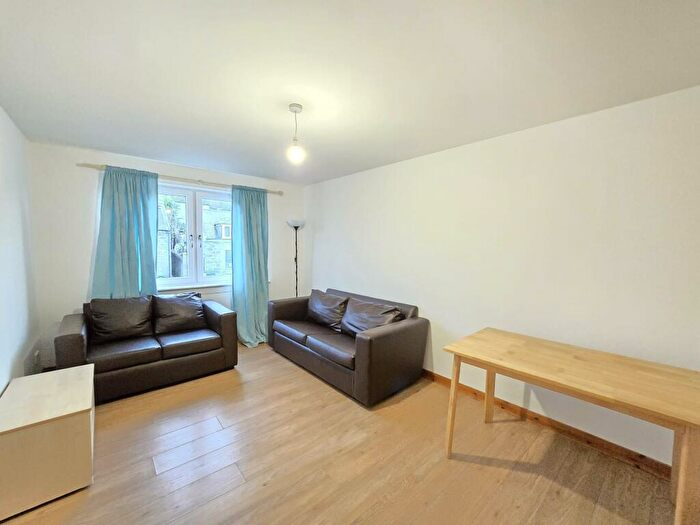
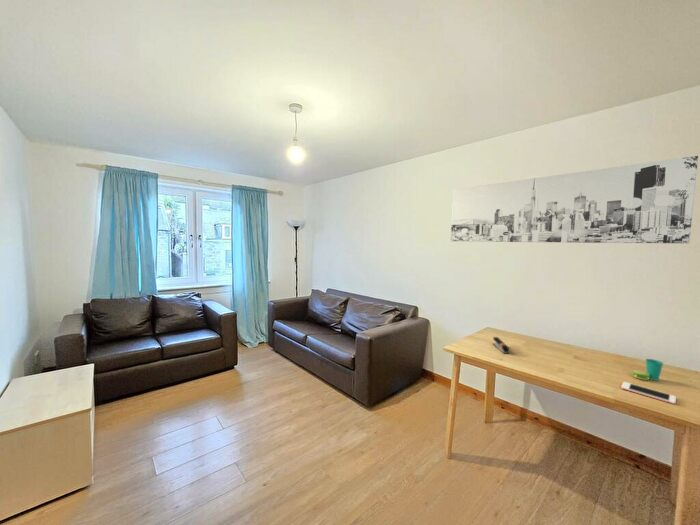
+ cup (647, 369)
+ wall art (542, 210)
+ stapler (500, 344)
+ cell phone (647, 392)
